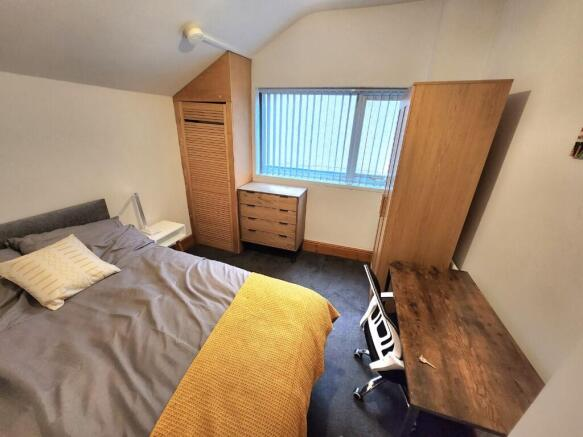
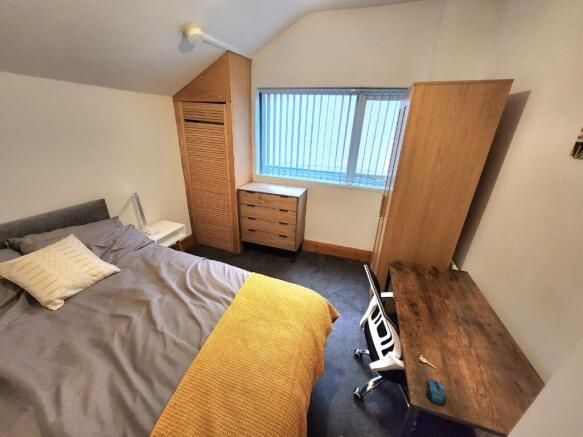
+ computer mouse (435, 388)
